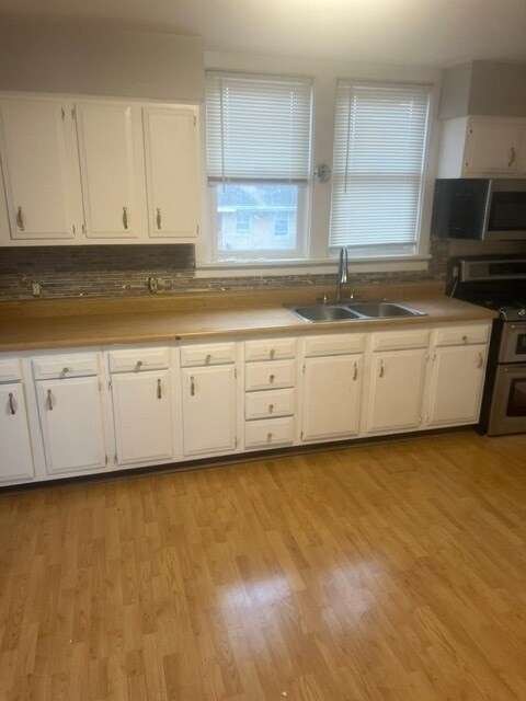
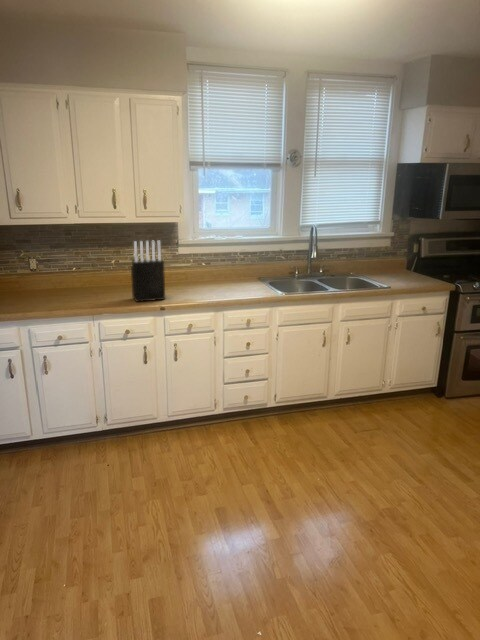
+ knife block (147, 269)
